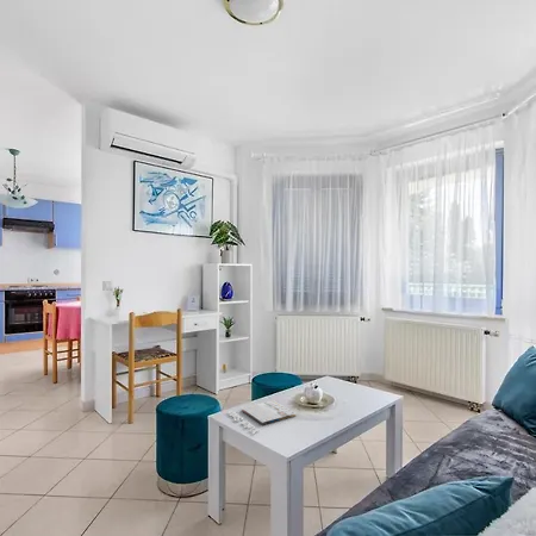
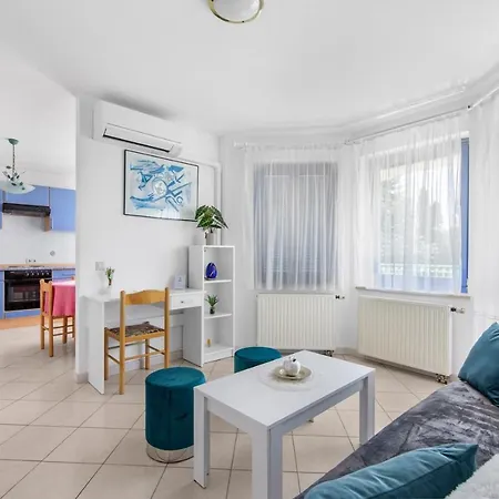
- magazine (263, 415)
